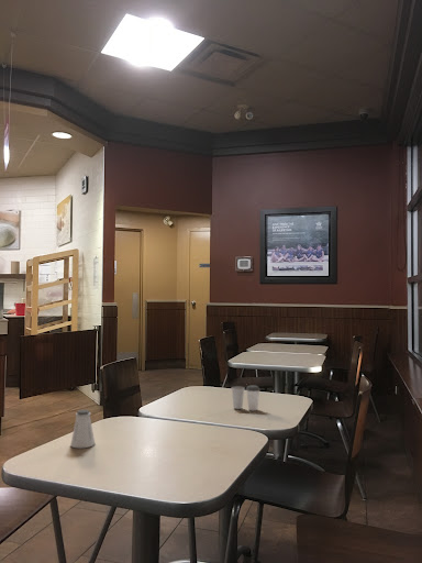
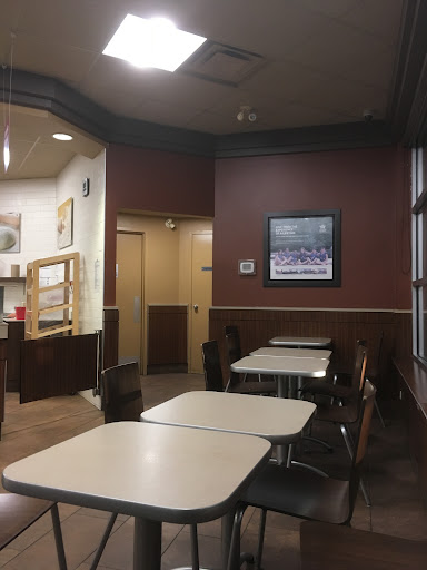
- paper cup (247, 397)
- saltshaker (82, 427)
